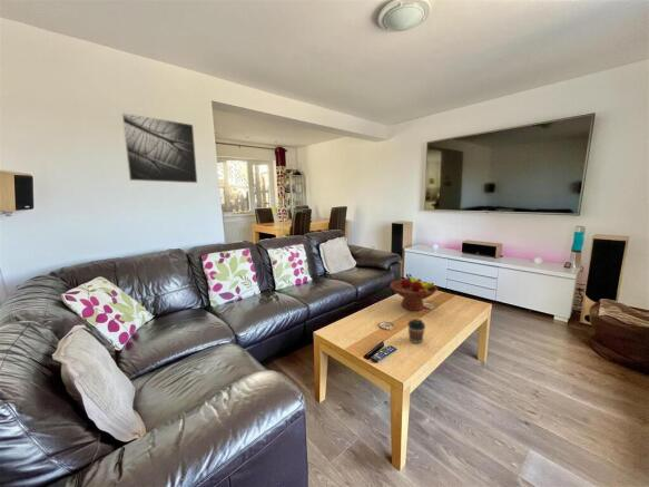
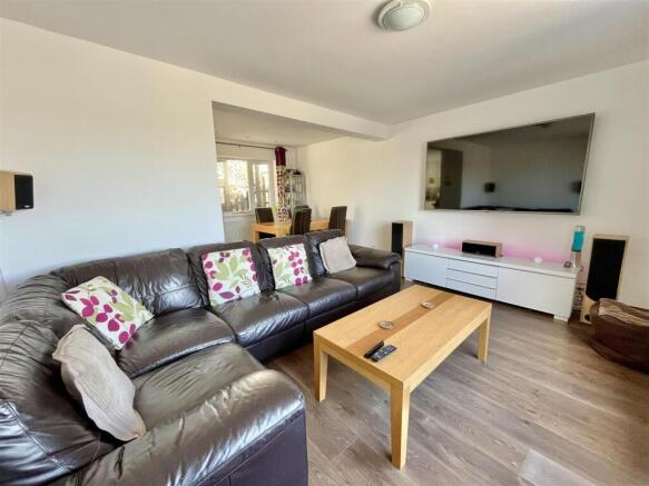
- coffee cup (415, 330)
- fruit bowl (413, 292)
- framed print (163, 150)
